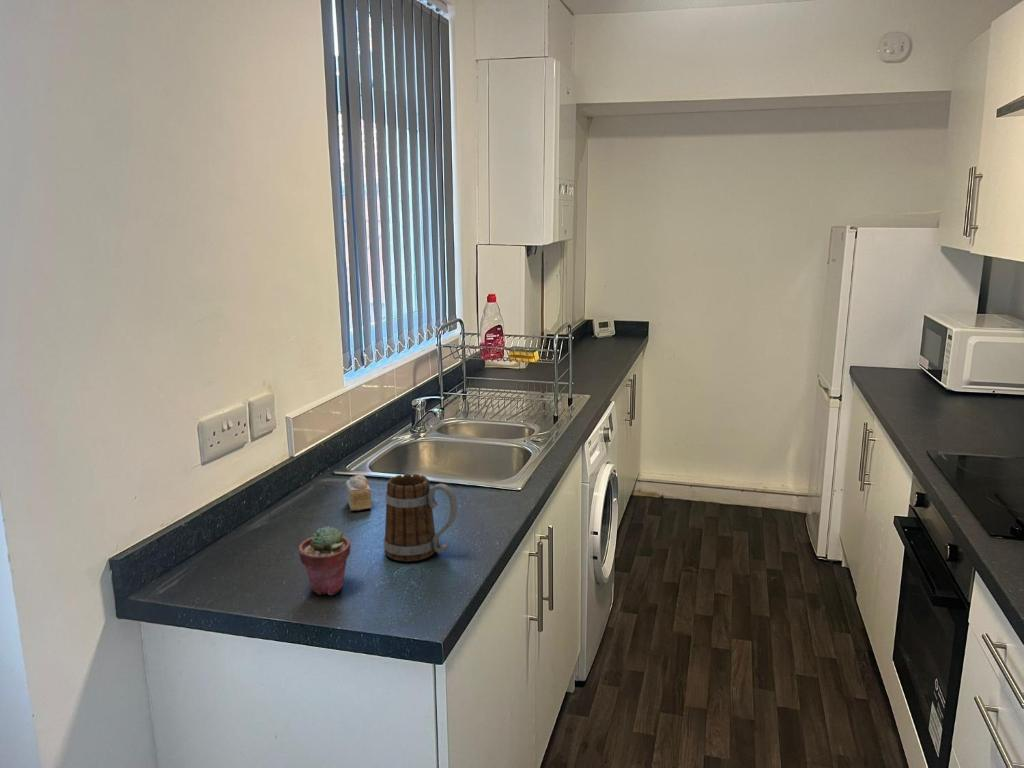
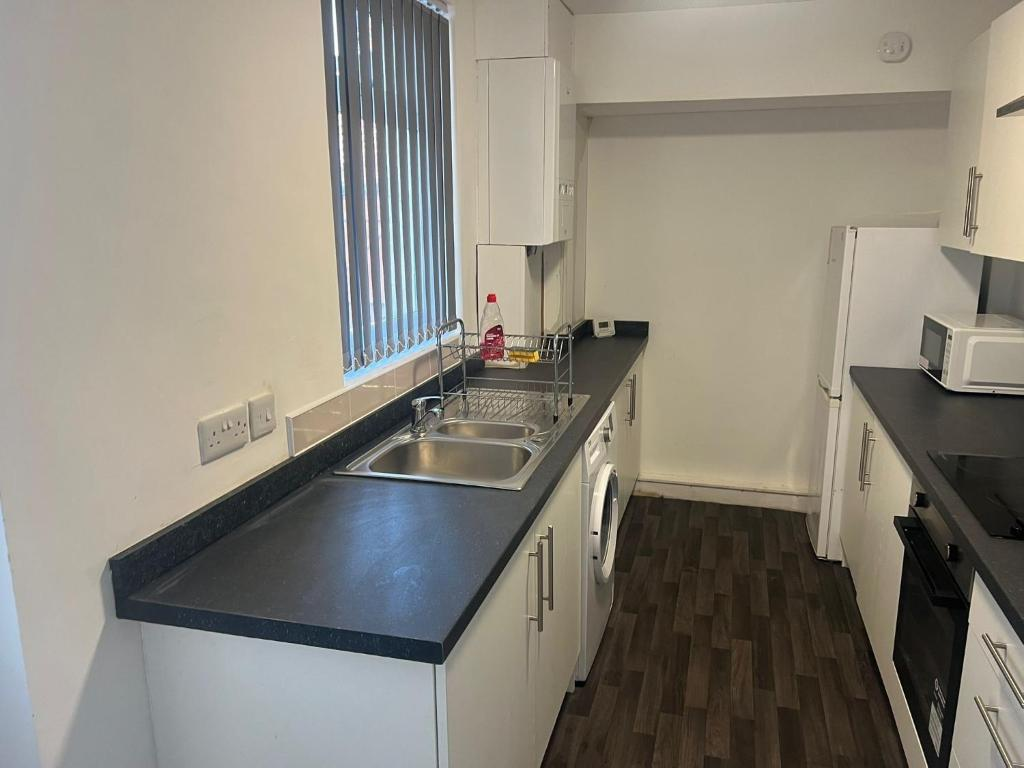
- cake slice (358, 491)
- potted succulent (325, 557)
- mug (420, 517)
